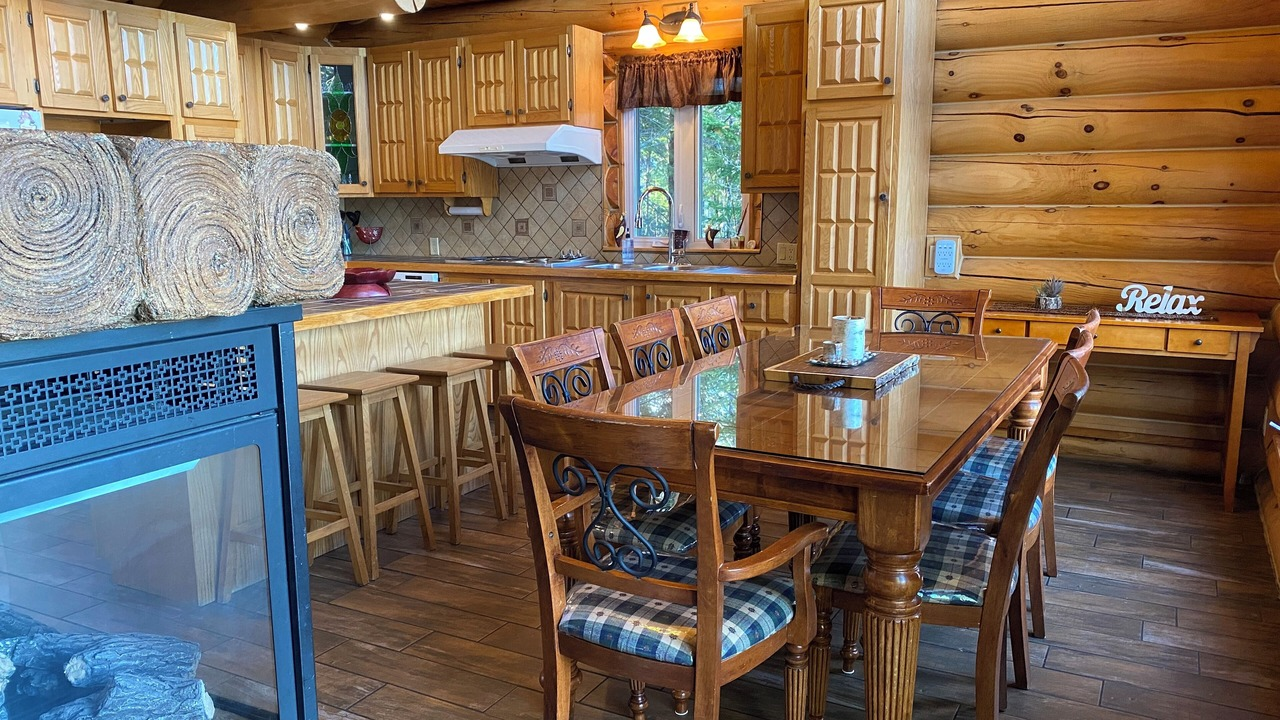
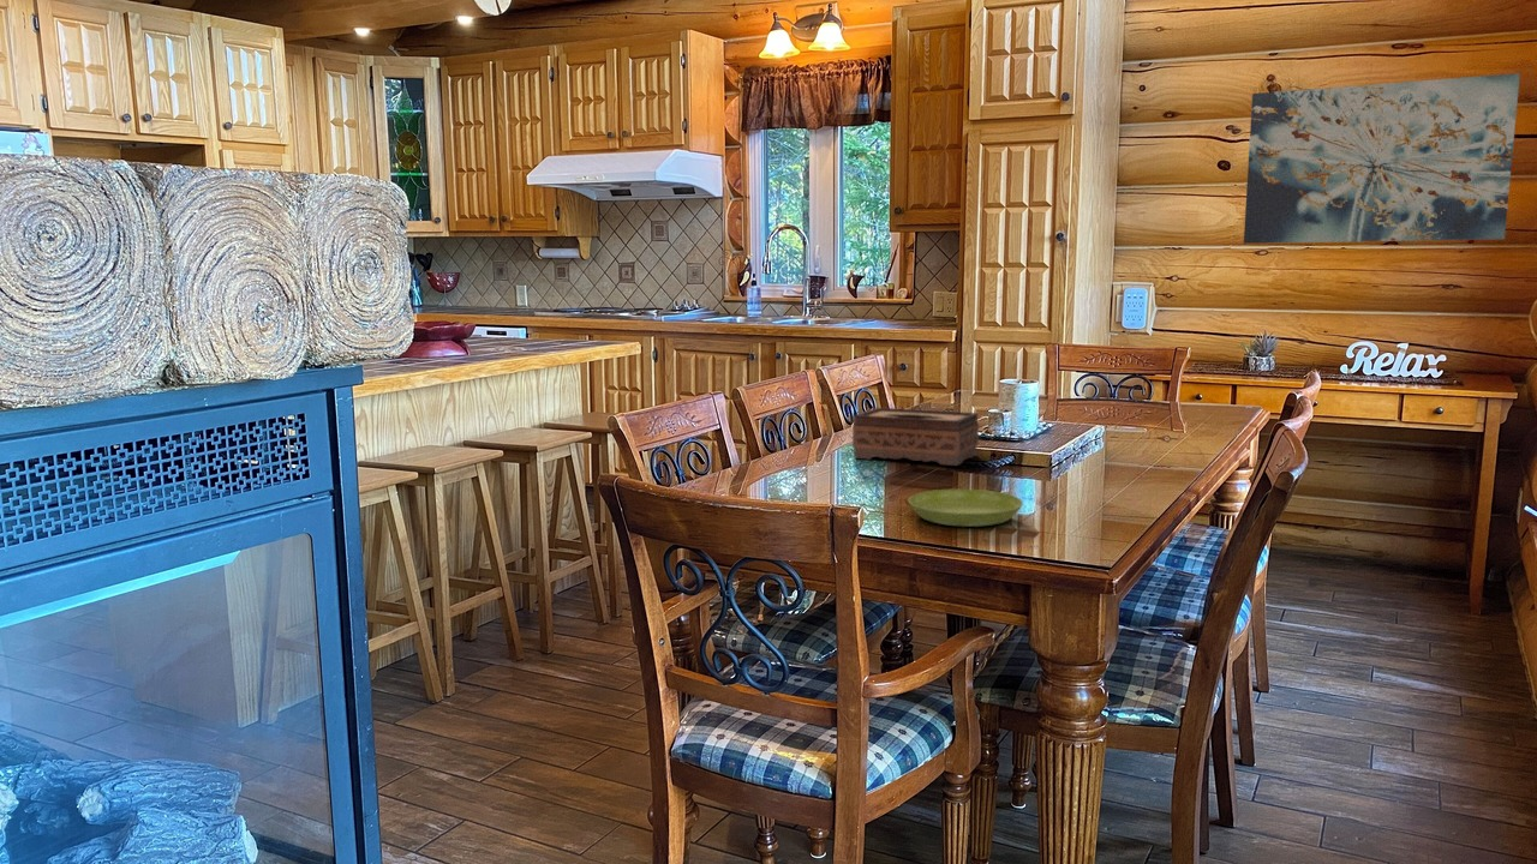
+ wall art (1372, 163)
+ tissue box (915, 434)
+ saucer (964, 508)
